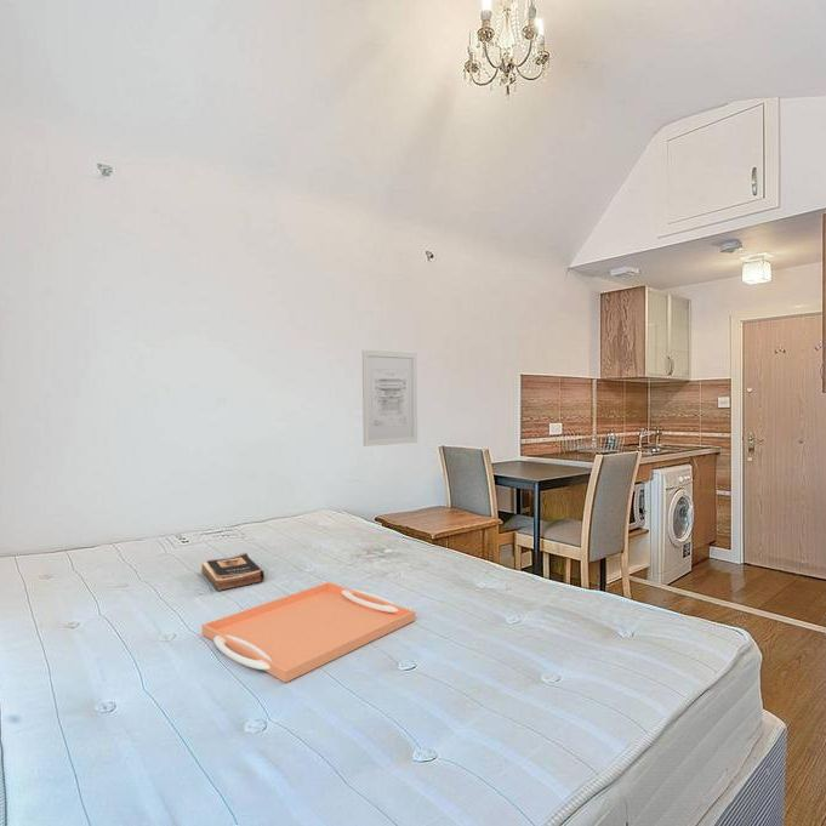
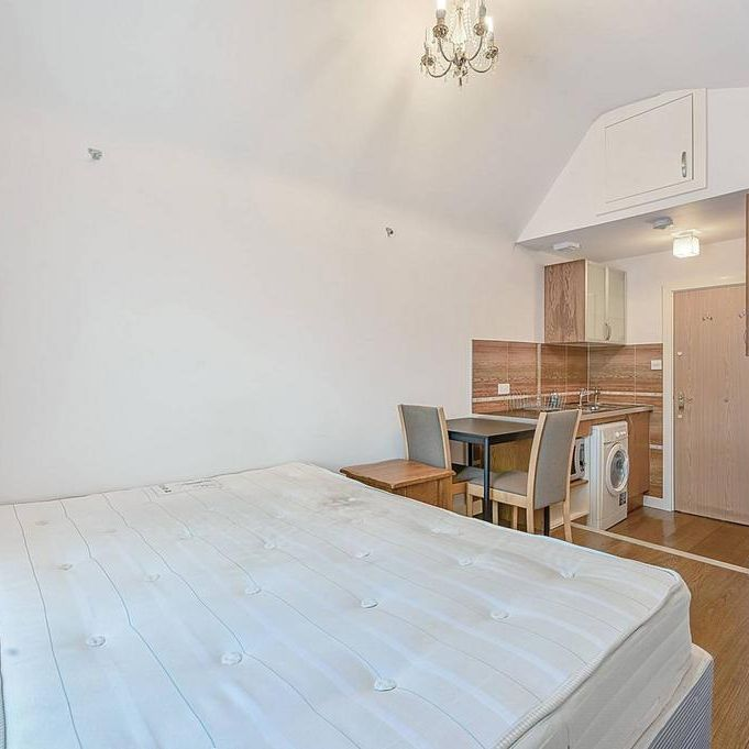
- wall art (391, 398)
- book (232, 569)
- serving tray (311, 622)
